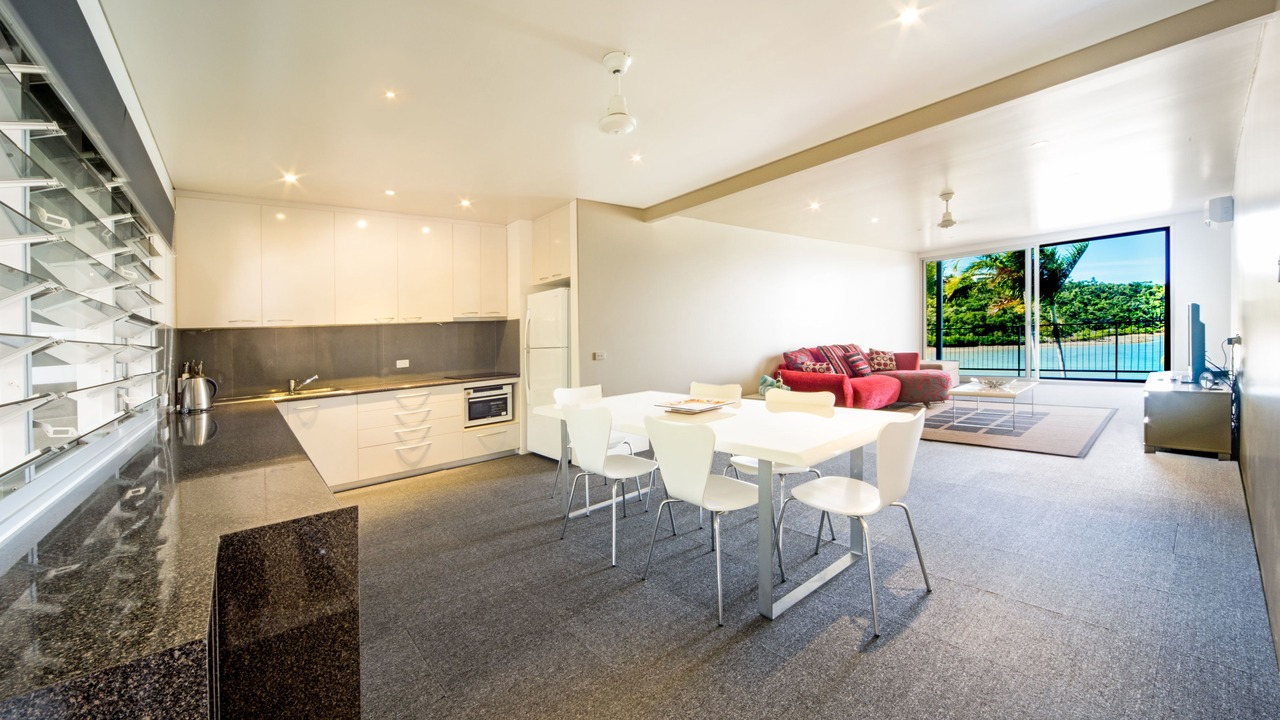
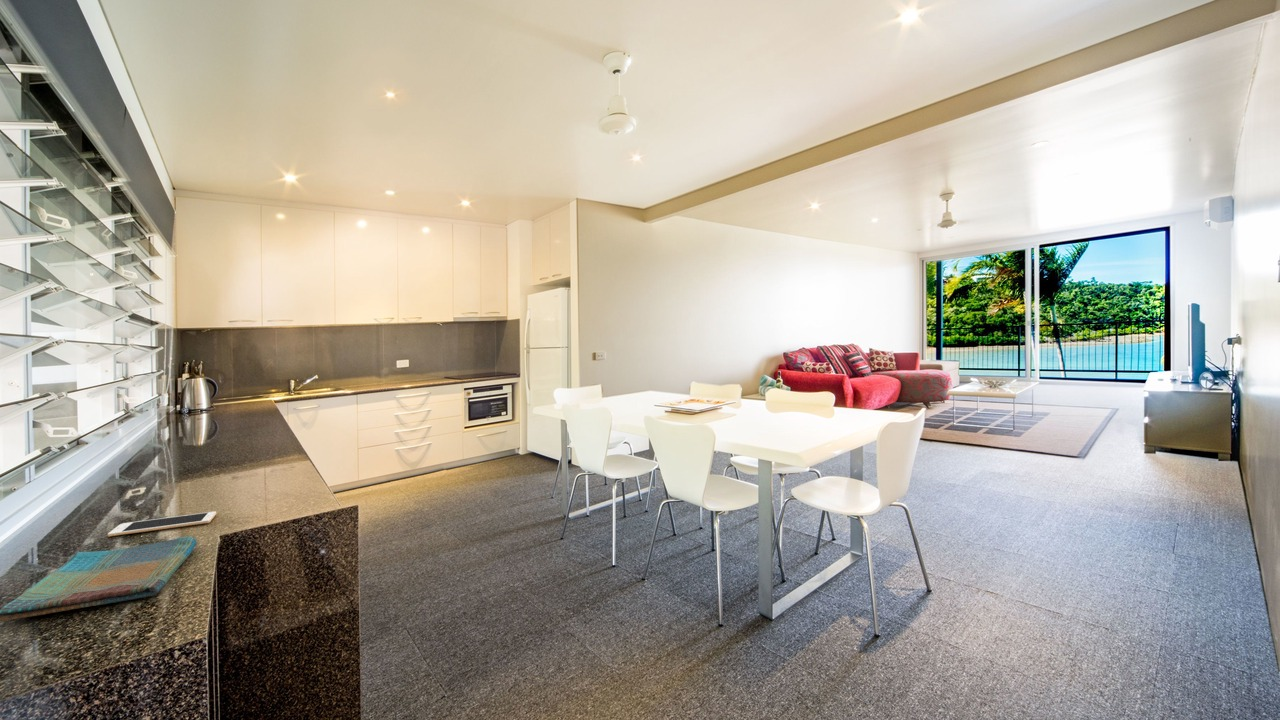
+ cell phone (165, 523)
+ dish towel (113, 572)
